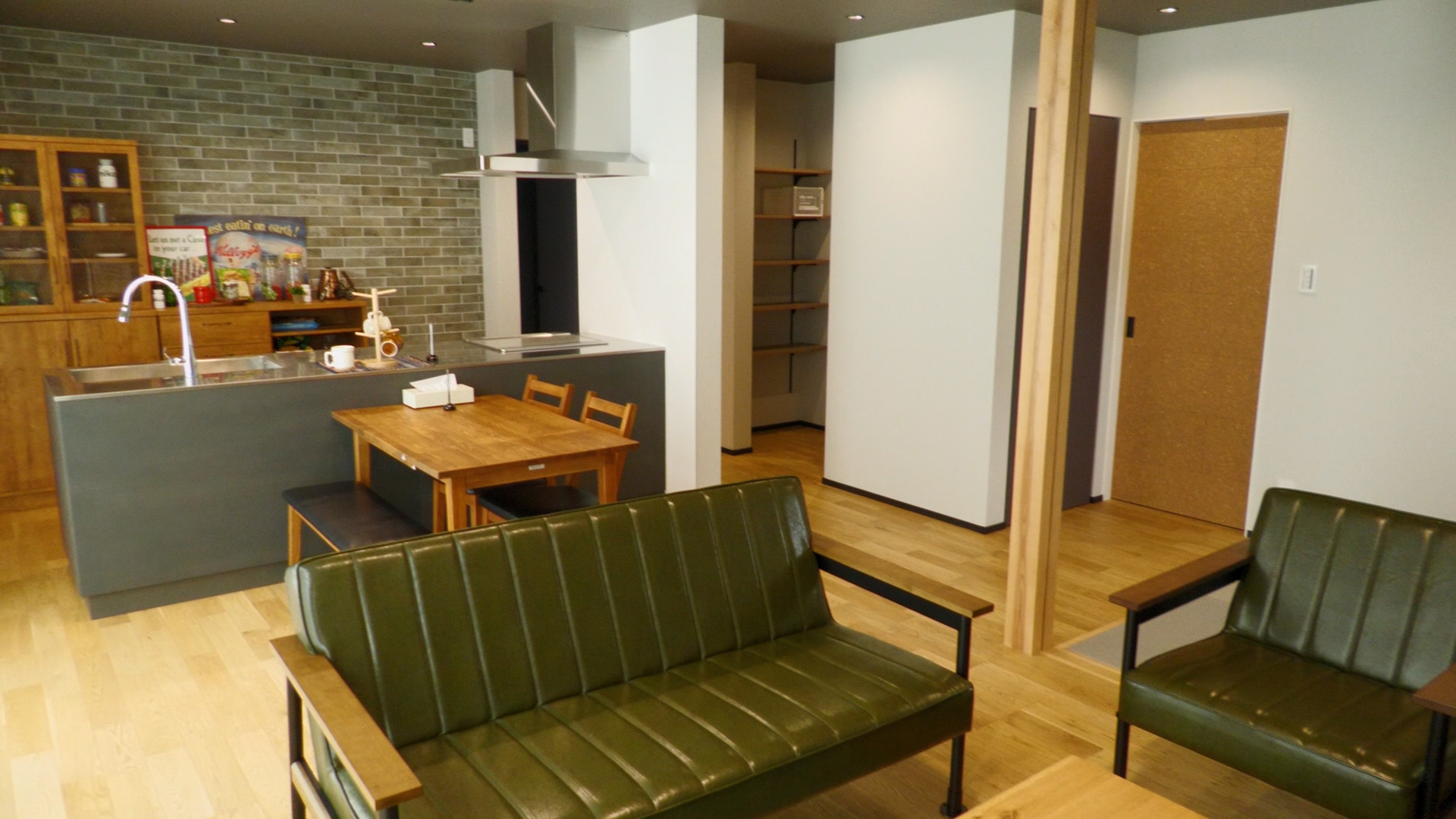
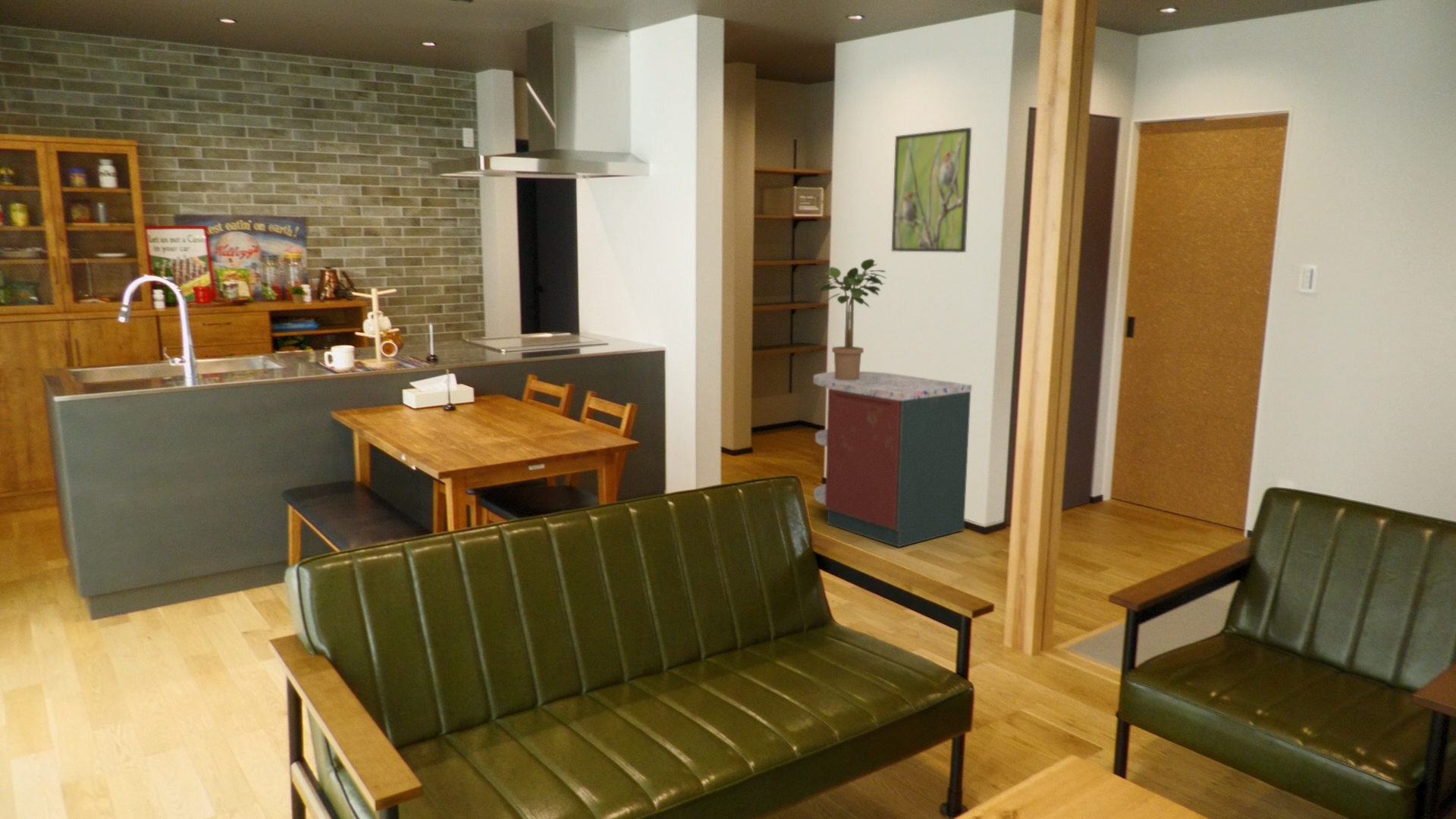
+ storage cabinet (876, 451)
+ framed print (929, 192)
+ potted plant (853, 318)
